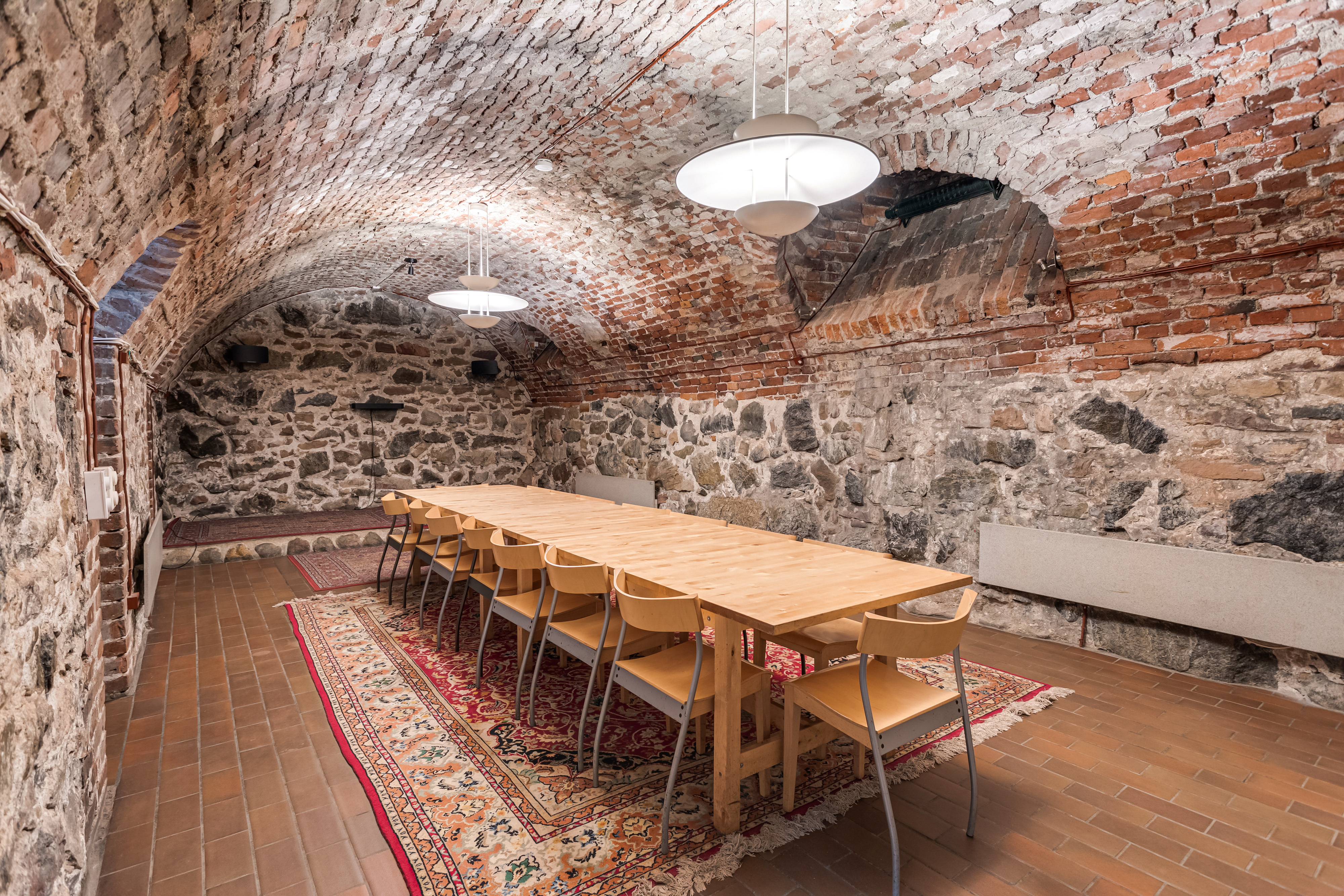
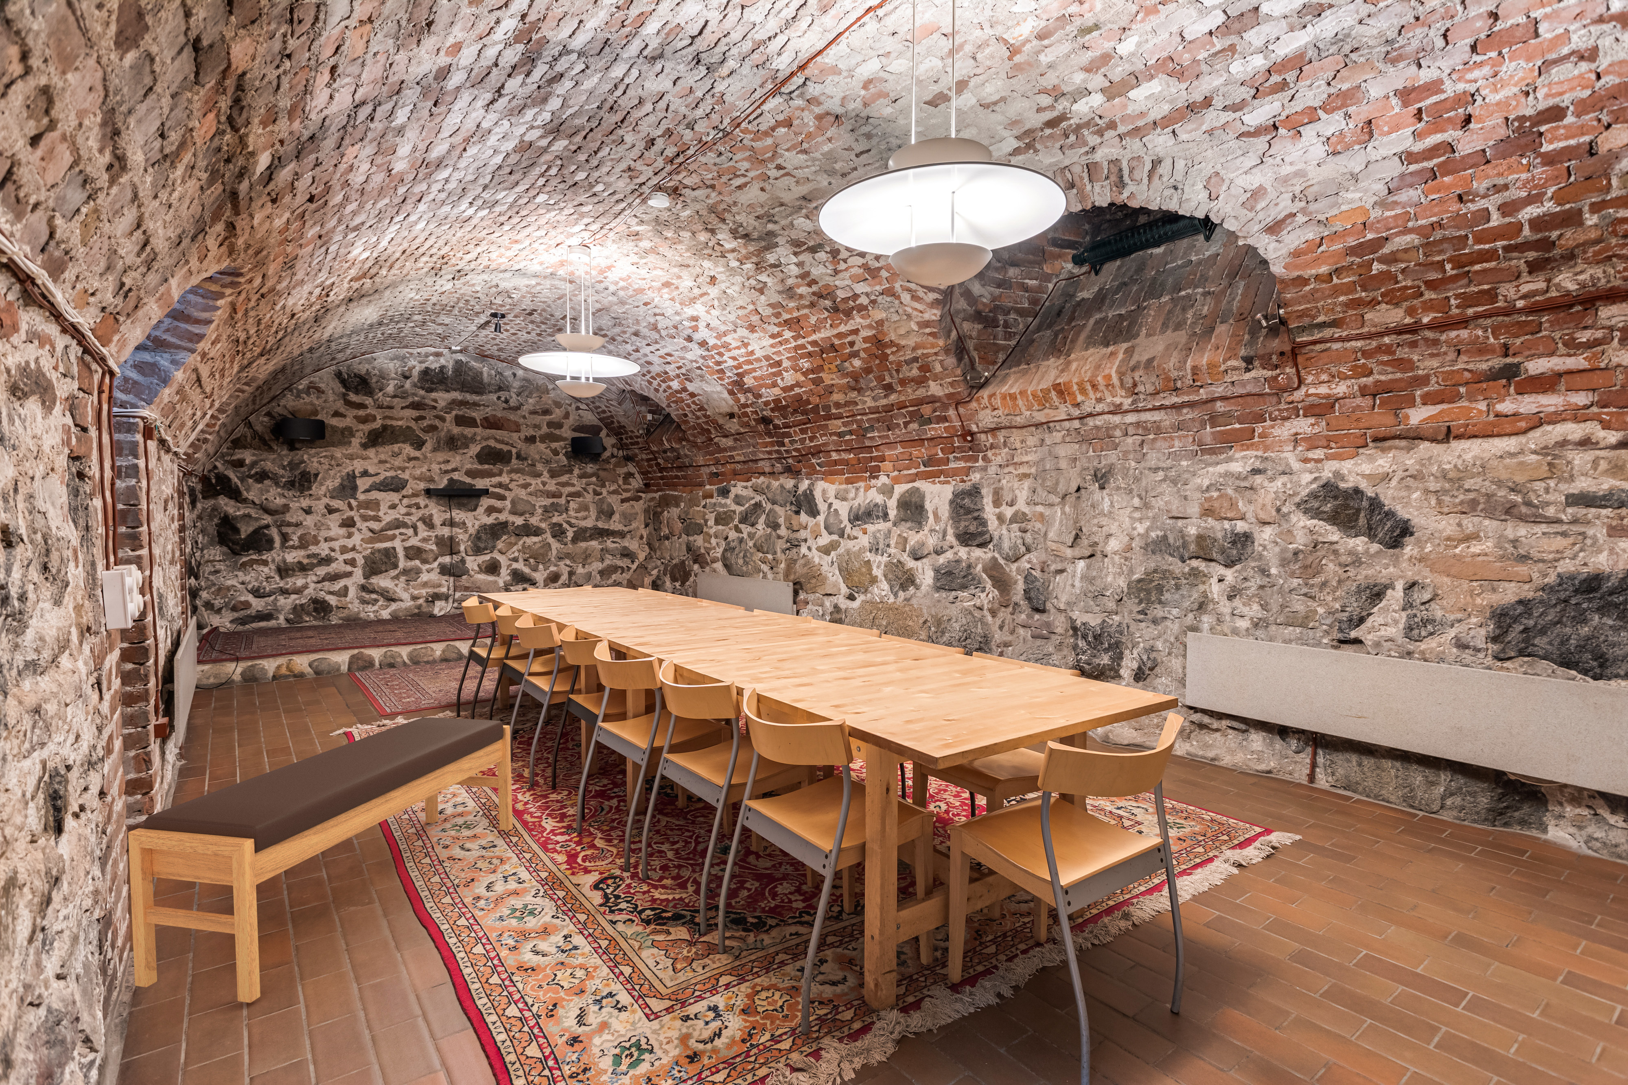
+ bench (359, 825)
